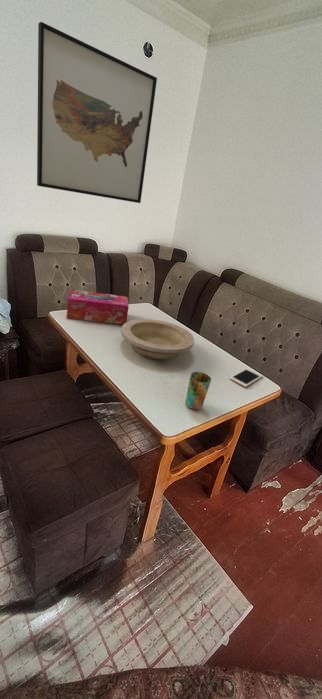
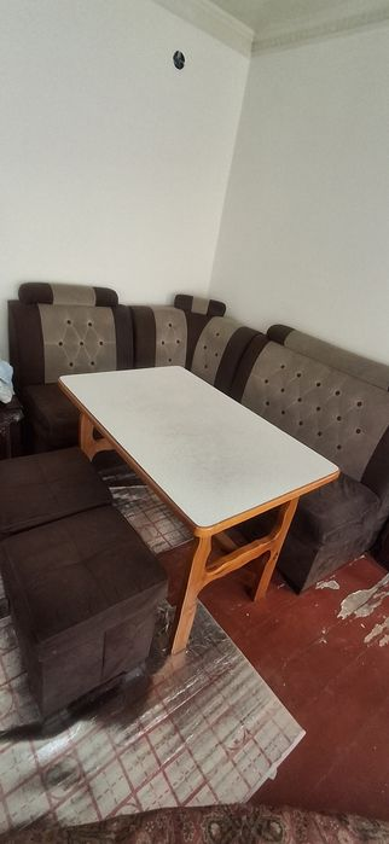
- wall art (98, 130)
- bowl (156, 340)
- tissue box (98, 306)
- cup (197, 391)
- cell phone (246, 377)
